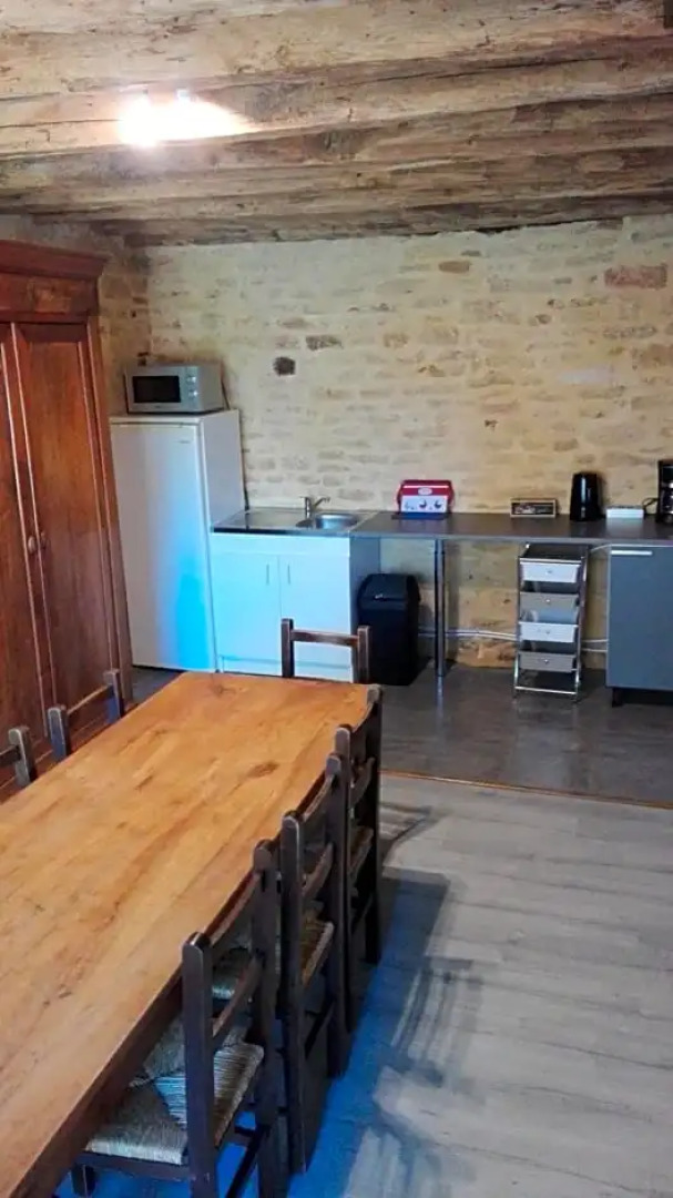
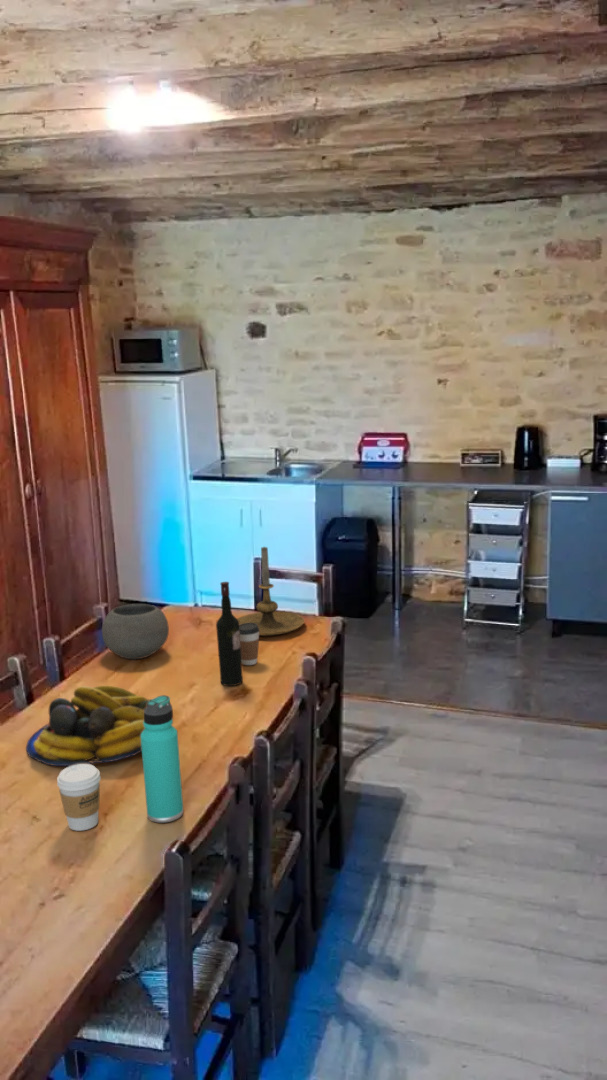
+ wine bottle (228, 633)
+ coffee cup (80, 797)
+ thermos bottle (160, 757)
+ candle holder (266, 587)
+ bowl (135, 631)
+ fruit bowl (96, 713)
+ coffee cup (248, 644)
